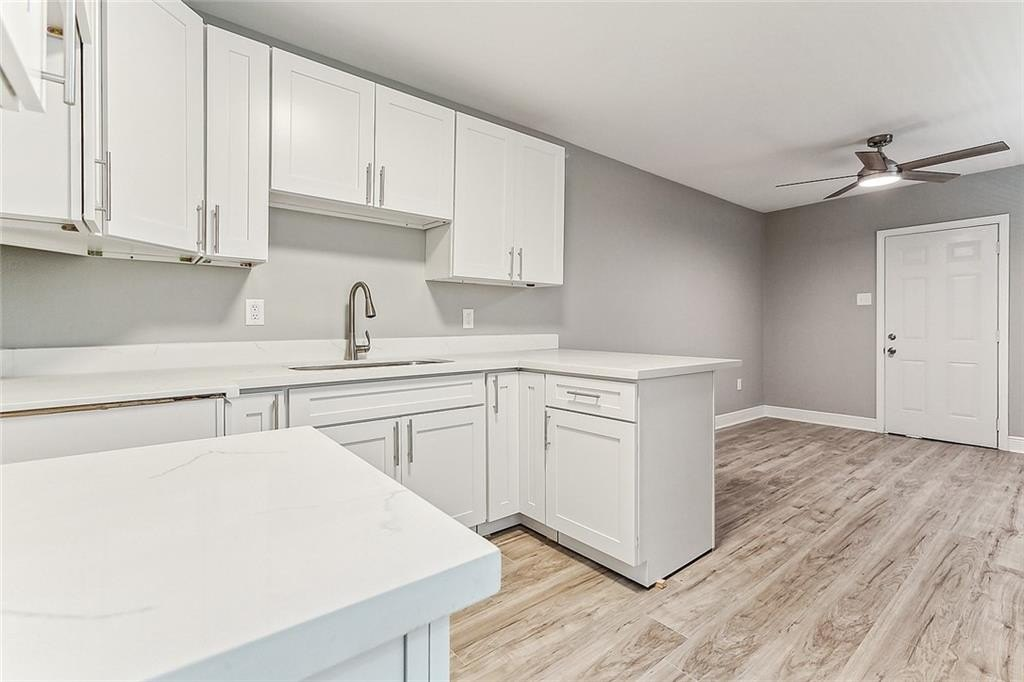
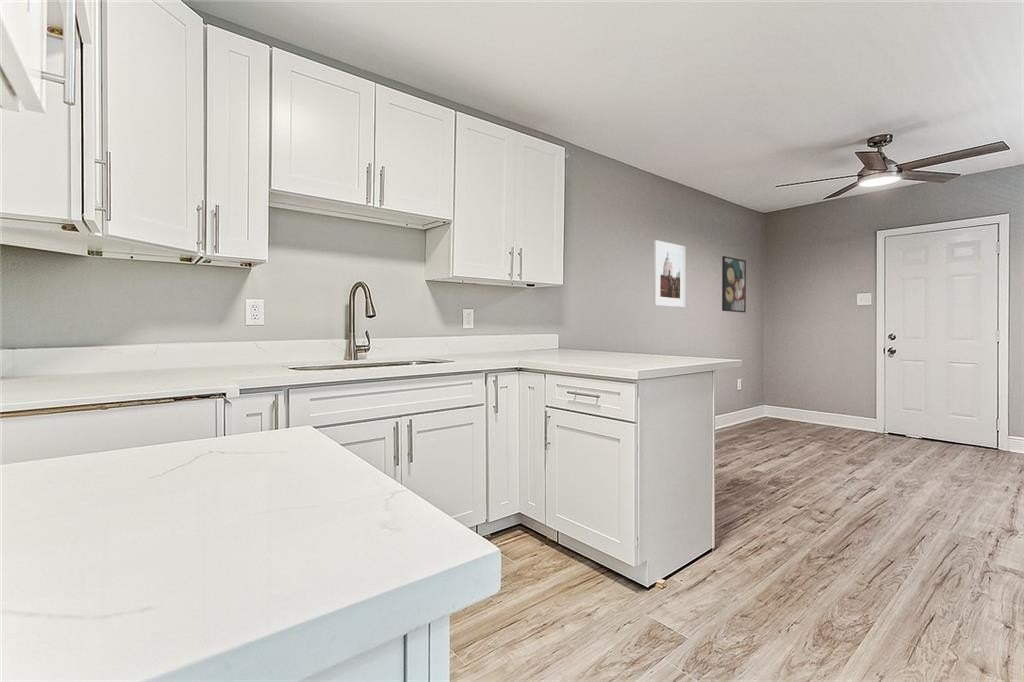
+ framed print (734, 285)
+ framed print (669, 274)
